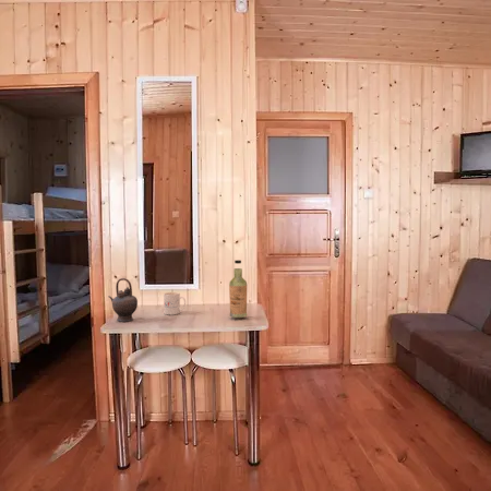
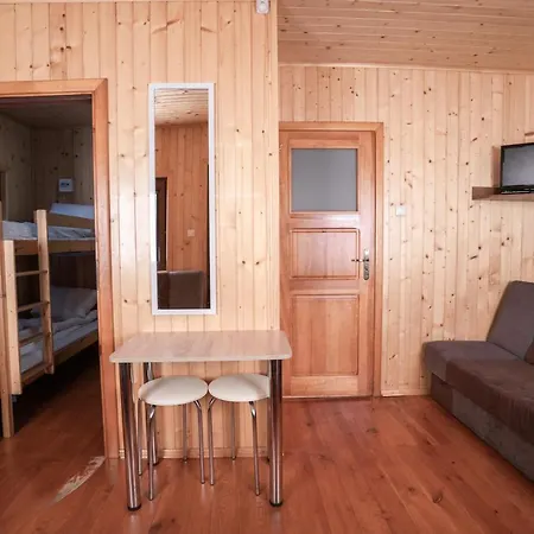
- teapot (122, 299)
- mug (175, 303)
- bottle (238, 289)
